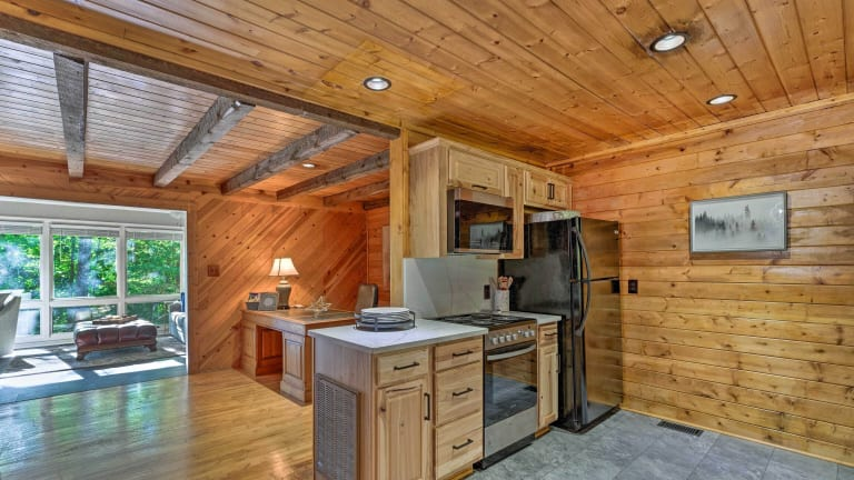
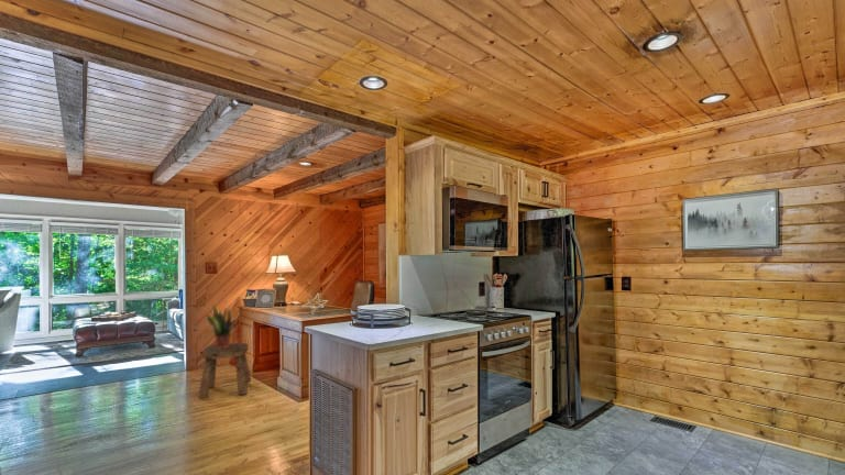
+ potted plant (222, 325)
+ stool (235, 365)
